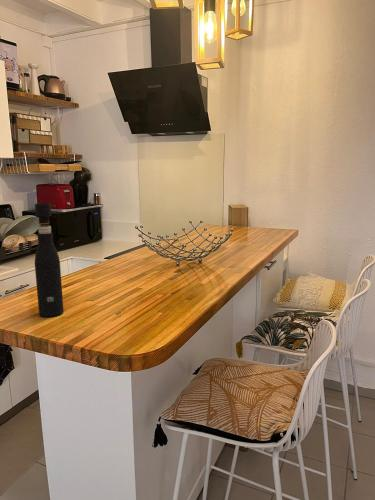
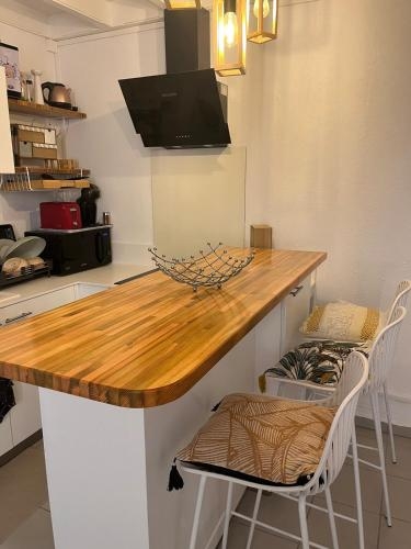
- pepper grinder (47, 259)
